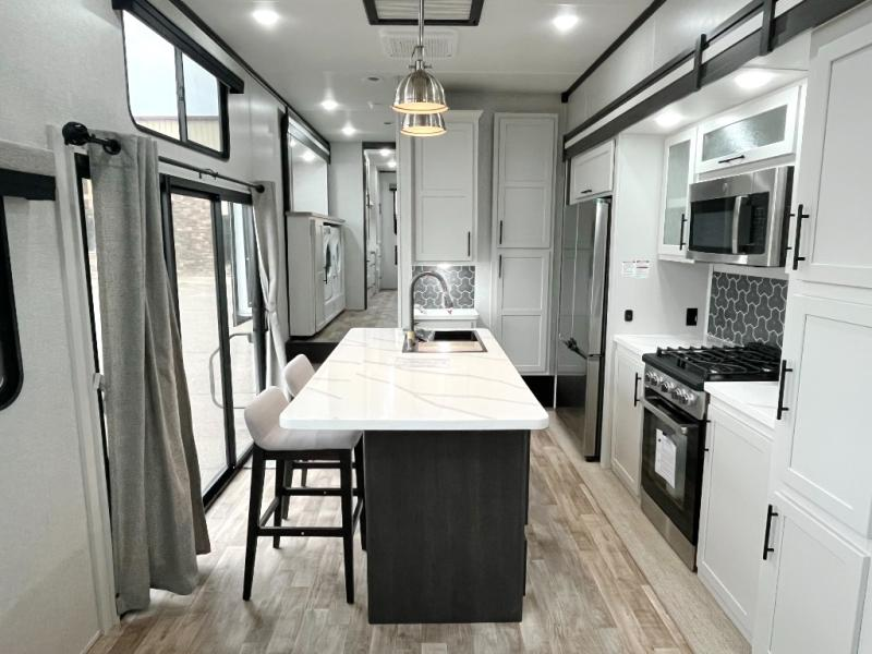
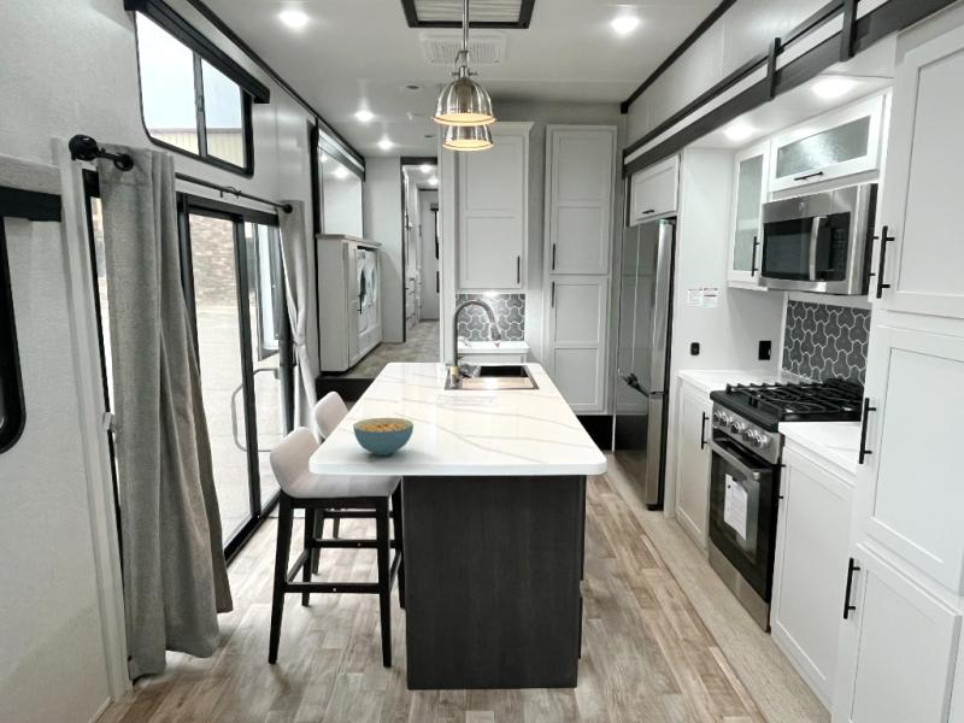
+ cereal bowl (383, 439)
